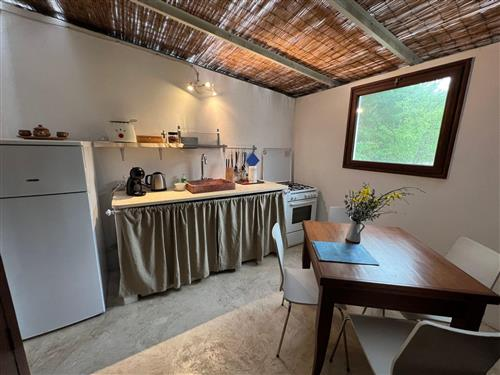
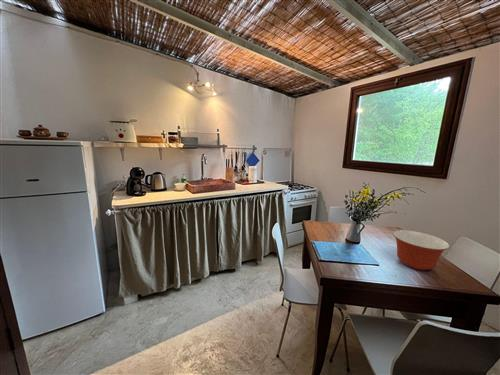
+ mixing bowl (416, 251)
